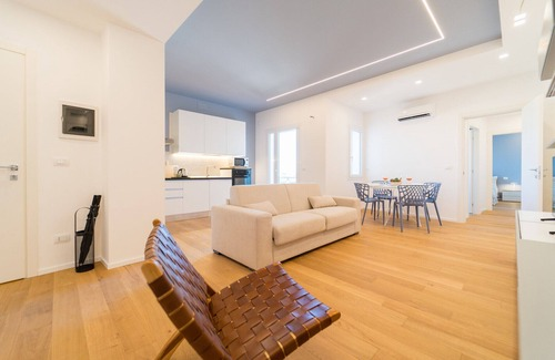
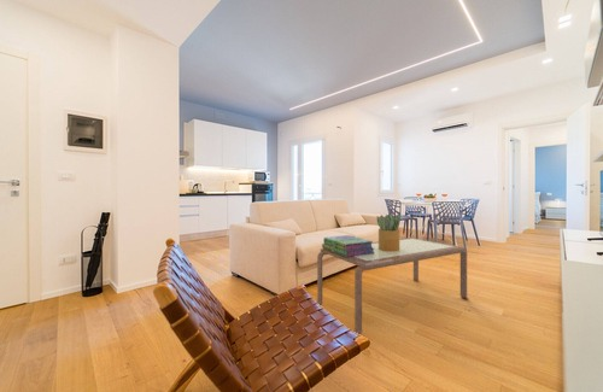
+ stack of books (346, 244)
+ coffee table (390, 265)
+ potted plant (390, 230)
